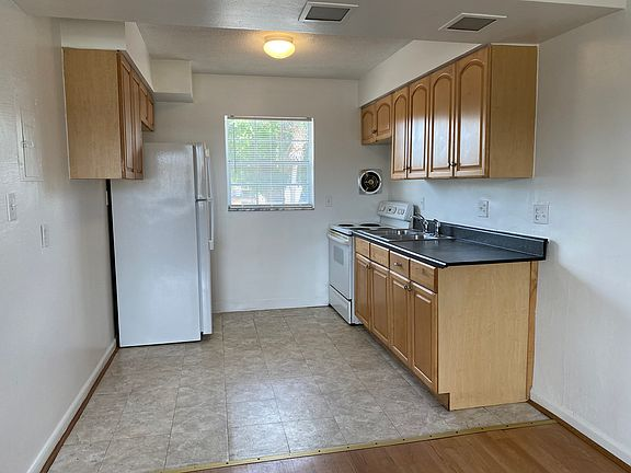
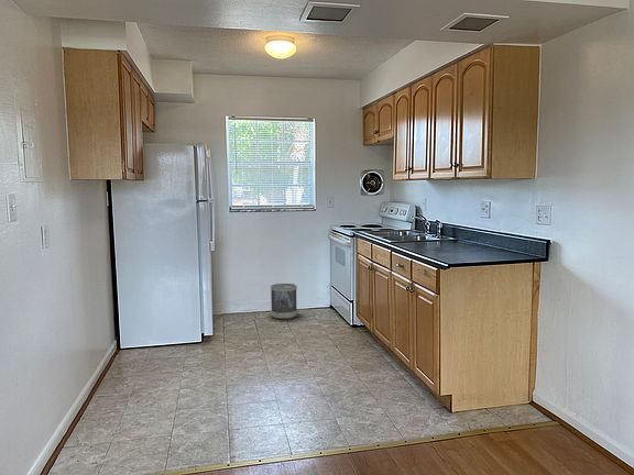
+ wastebasket (283, 300)
